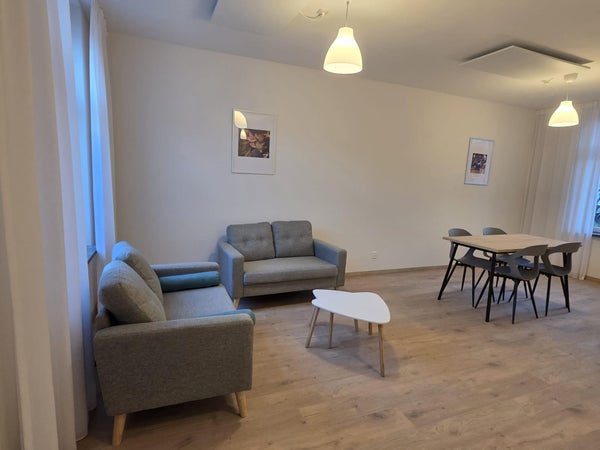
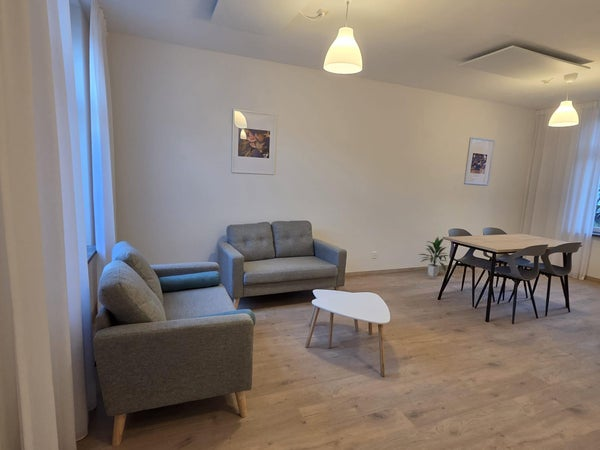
+ indoor plant (435, 256)
